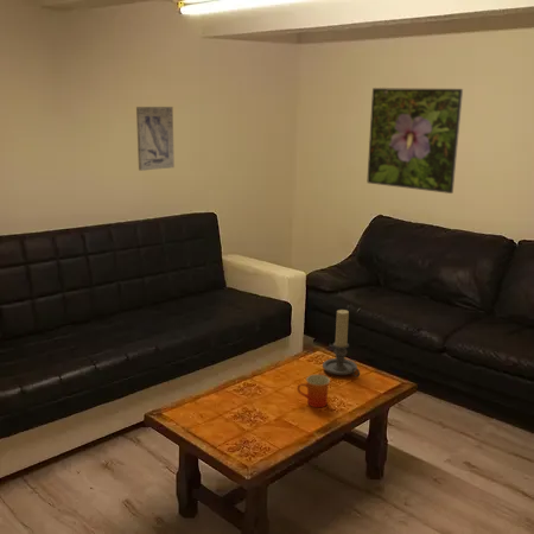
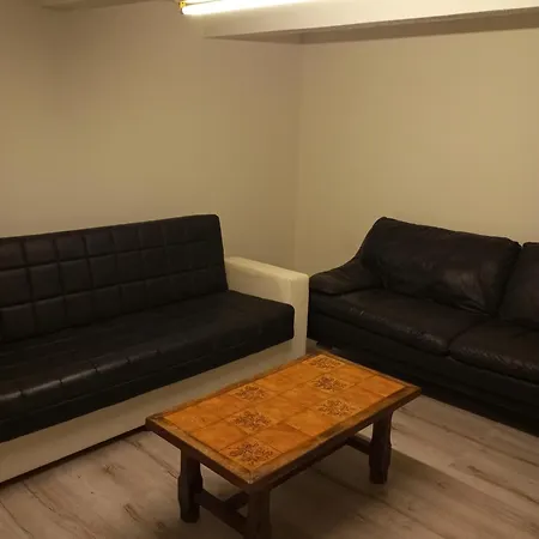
- mug (314, 392)
- candle holder (343, 342)
- wall art (155, 138)
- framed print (411, 139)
